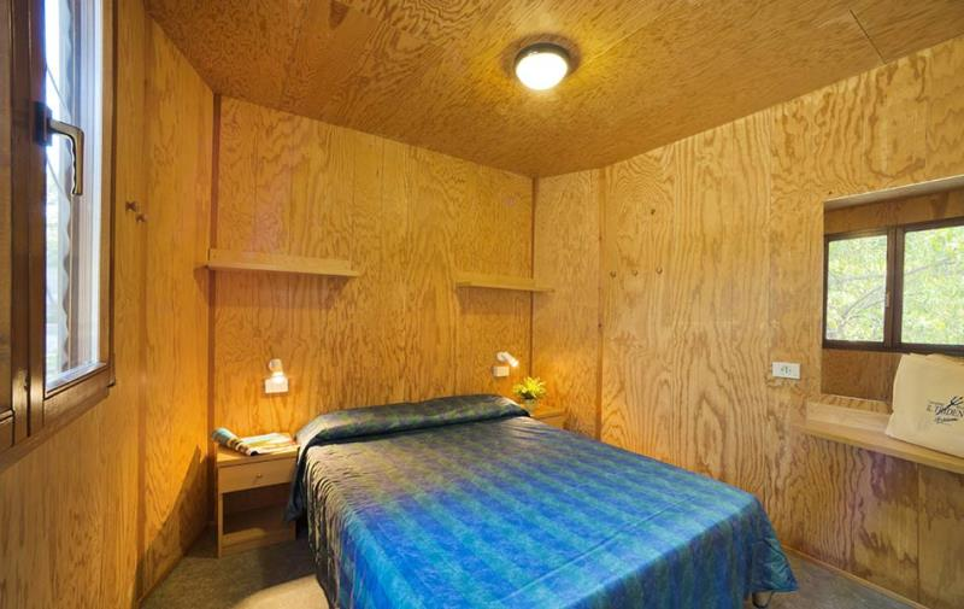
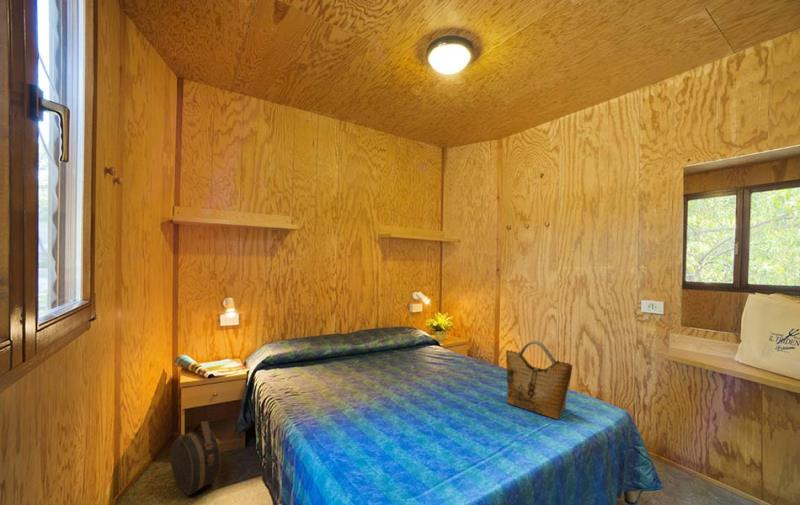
+ hat box (195, 454)
+ grocery bag (537, 373)
